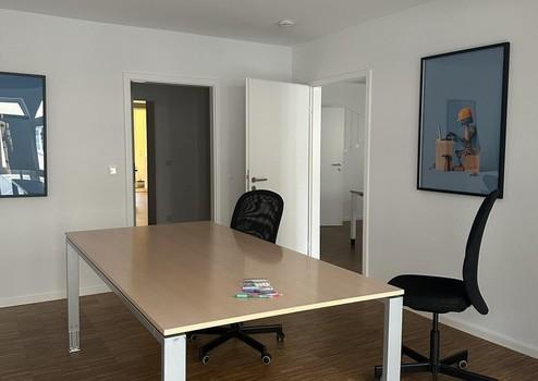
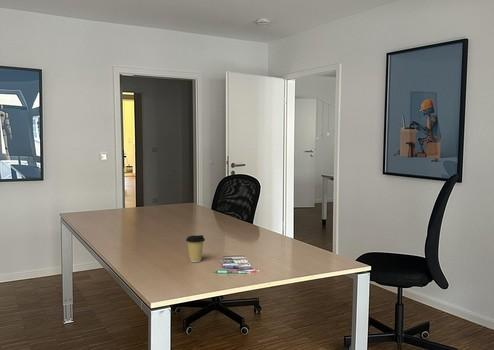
+ coffee cup (195, 248)
